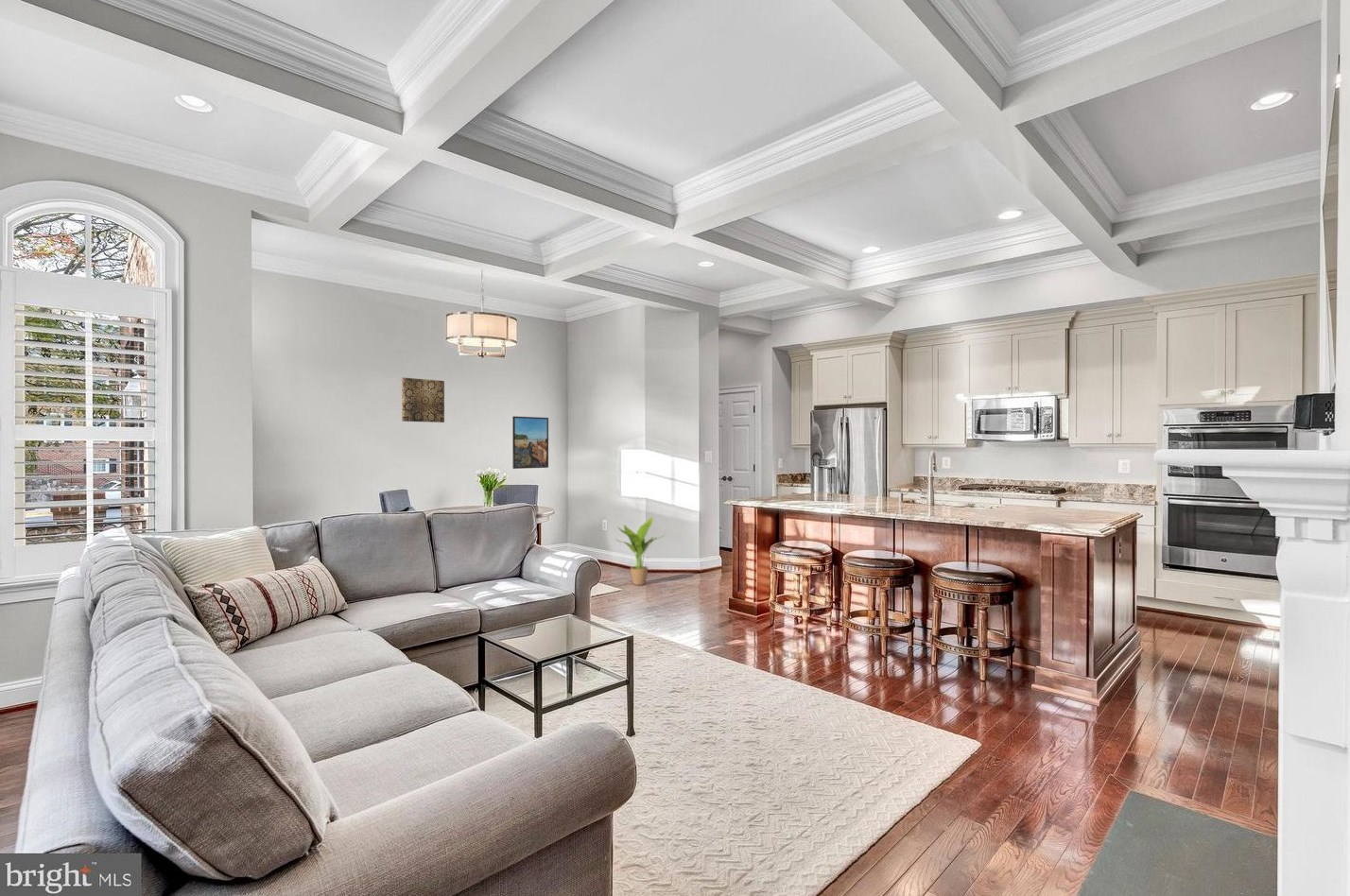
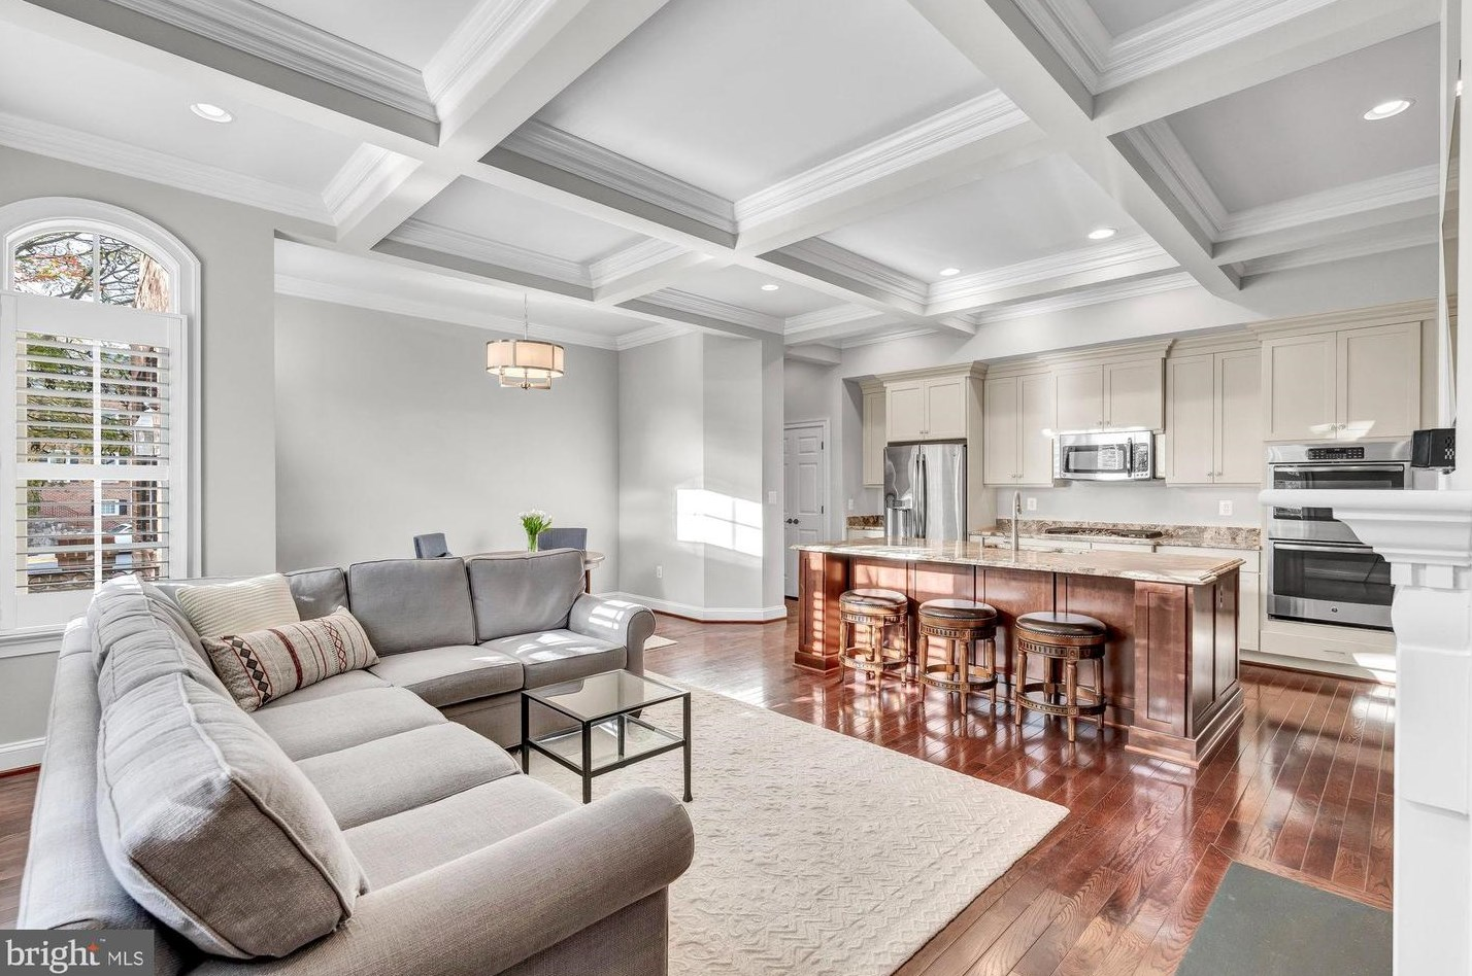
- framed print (530, 442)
- wall art (424, 400)
- potted plant (635, 550)
